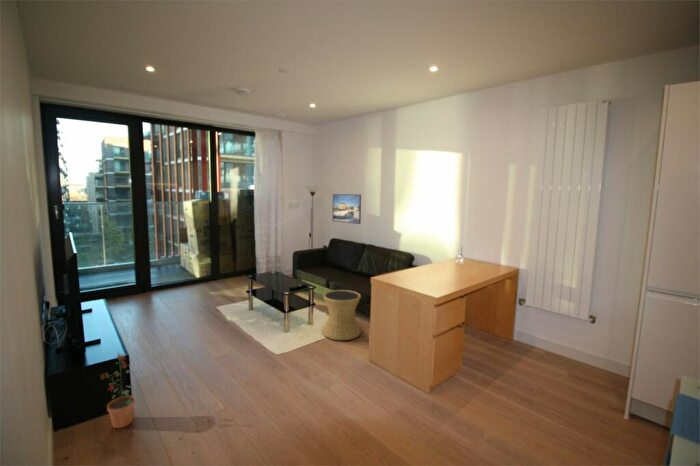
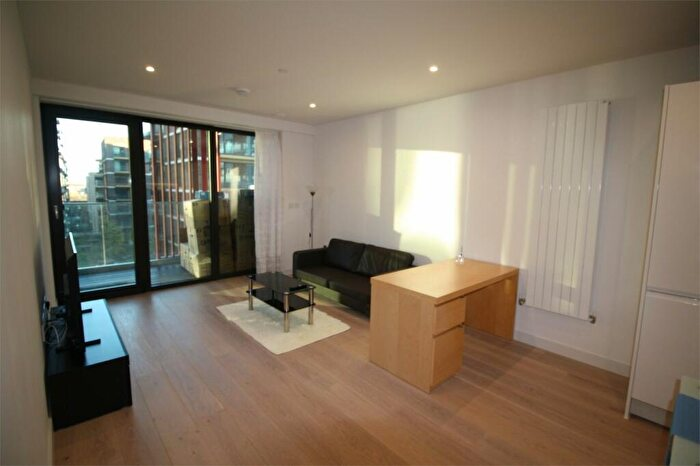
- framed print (346, 208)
- side table (341, 313)
- potted plant (118, 391)
